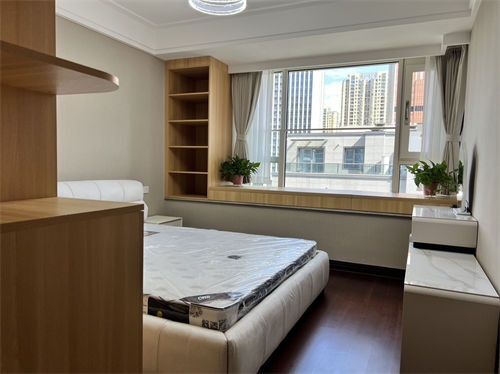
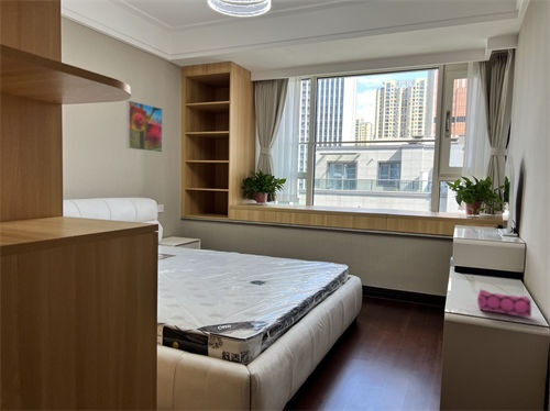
+ pencil case (504, 302)
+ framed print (145, 127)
